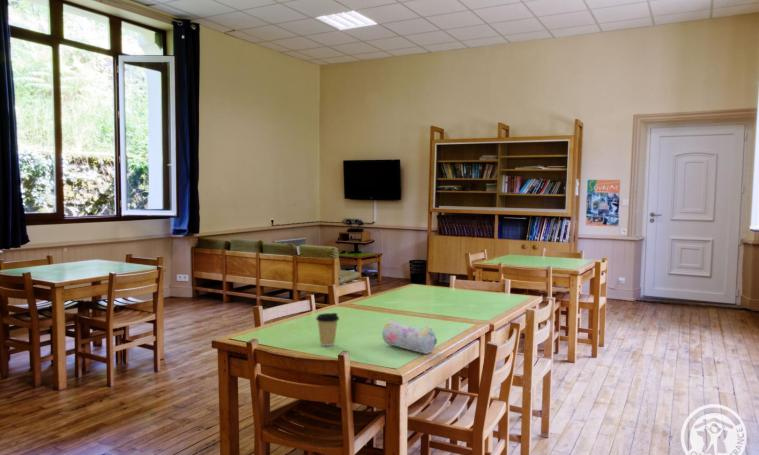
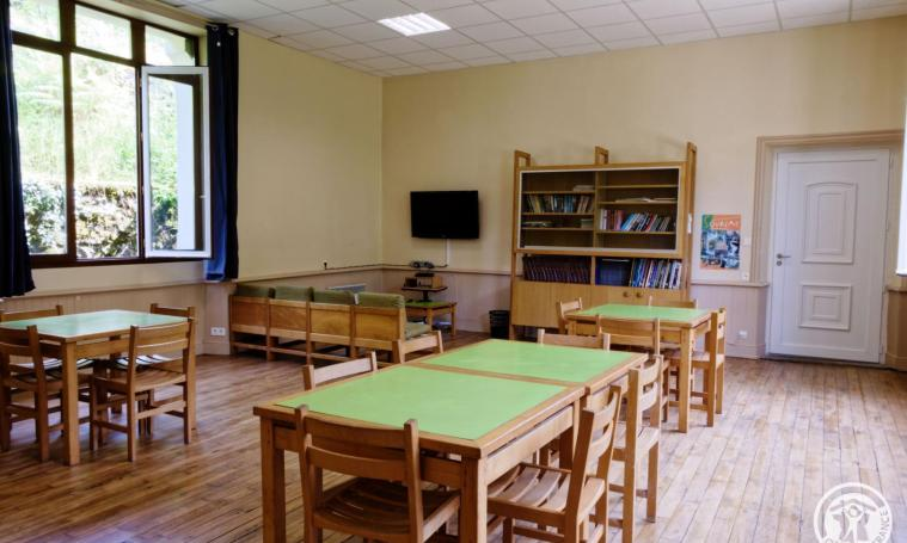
- pencil case (408, 336)
- coffee cup (327, 329)
